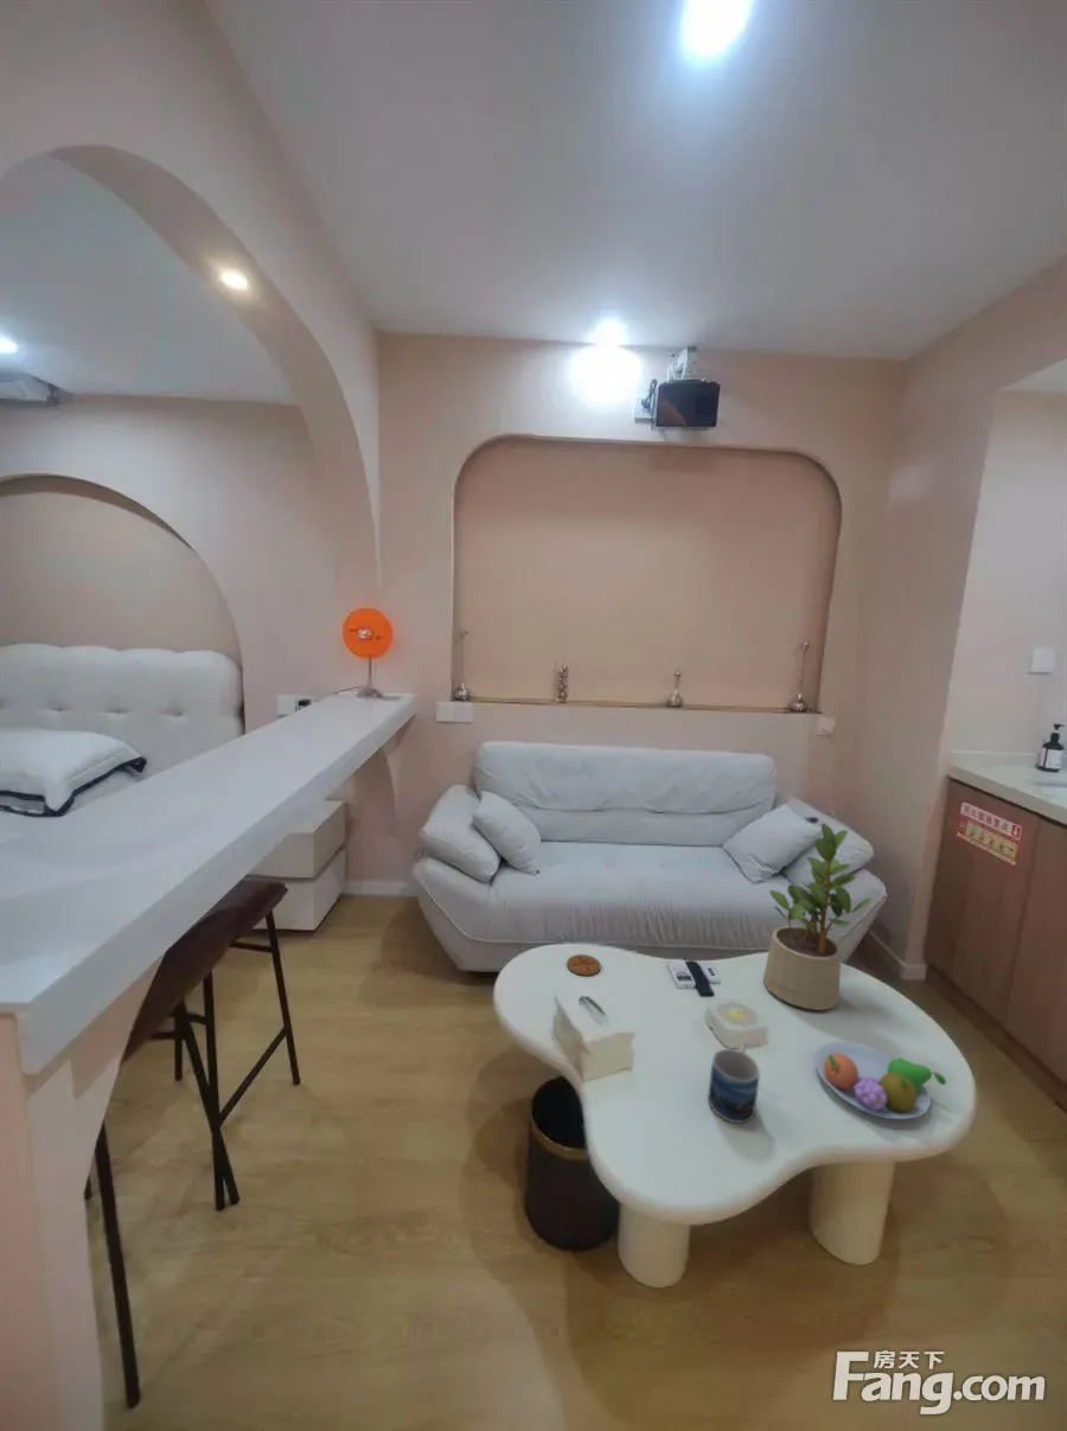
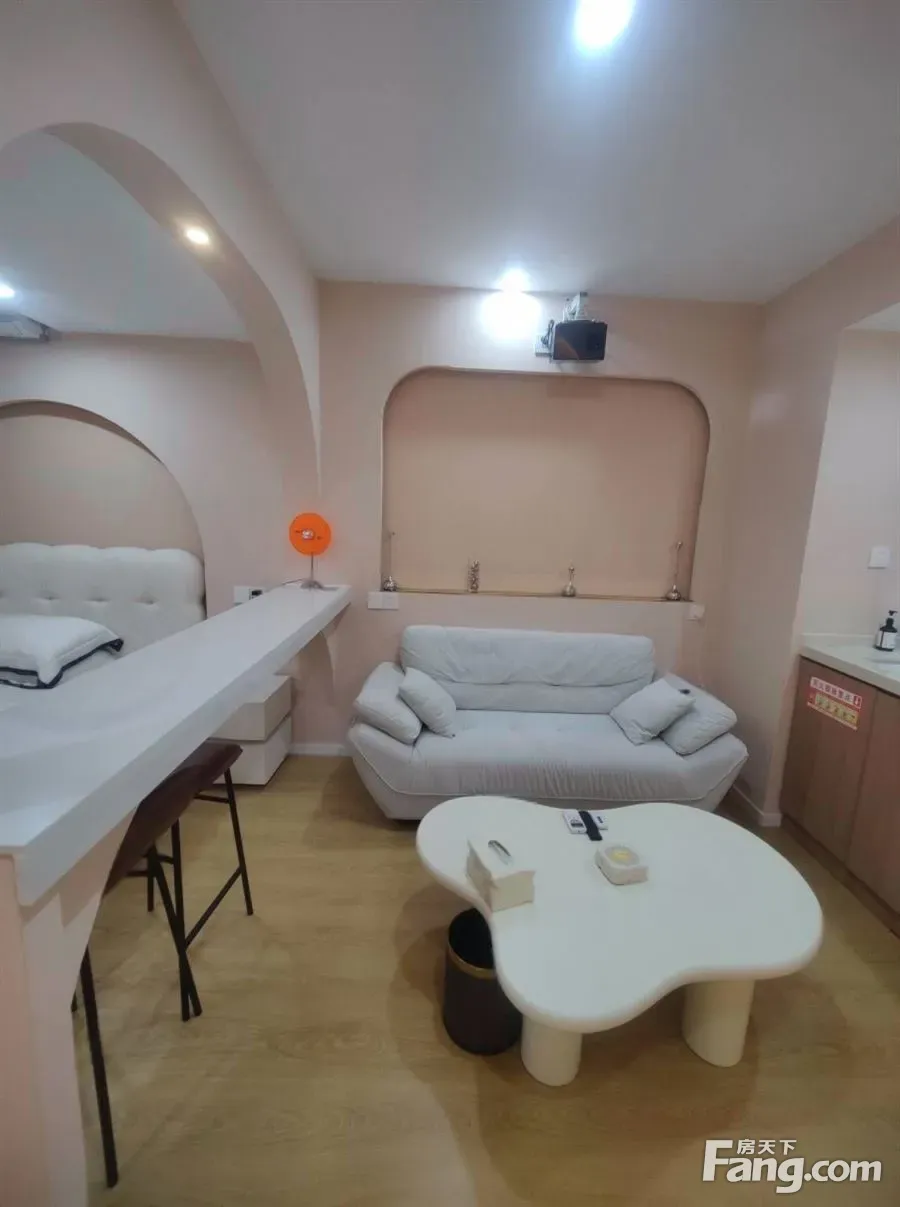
- mug (735, 1078)
- fruit bowl (876, 1069)
- potted plant (810, 903)
- coaster (583, 964)
